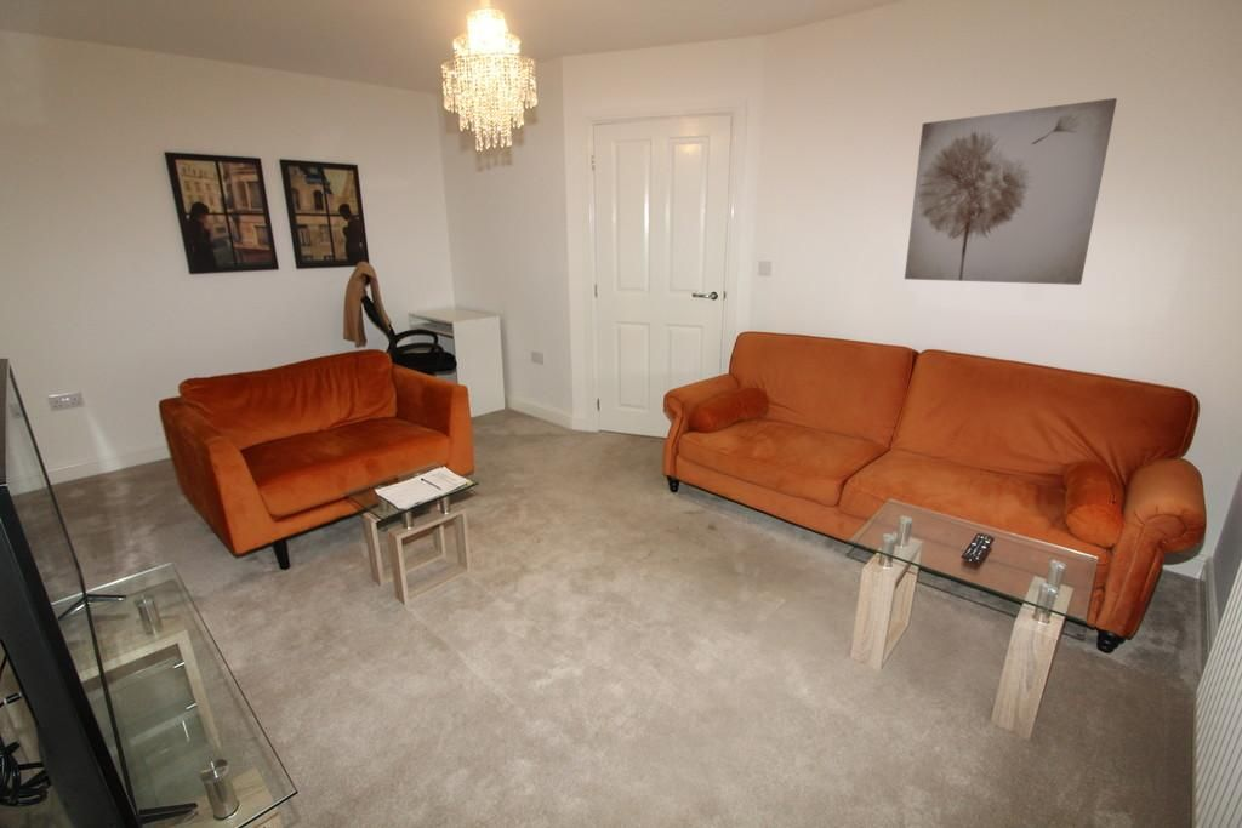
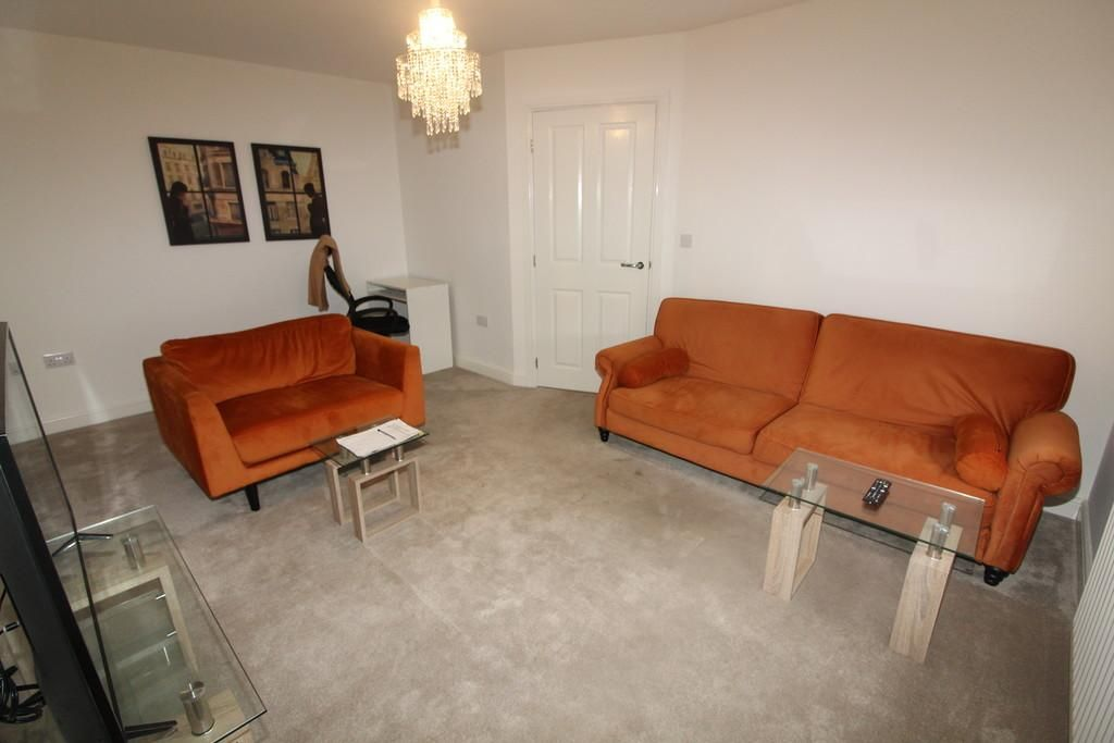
- wall art (997, 199)
